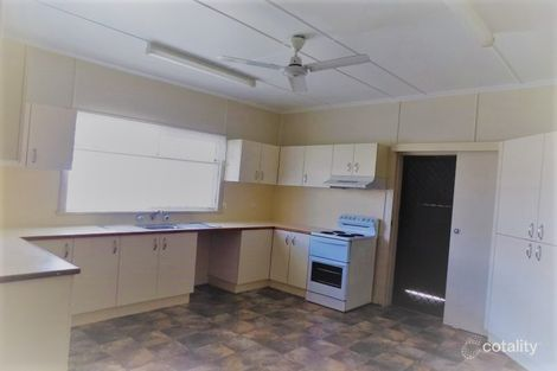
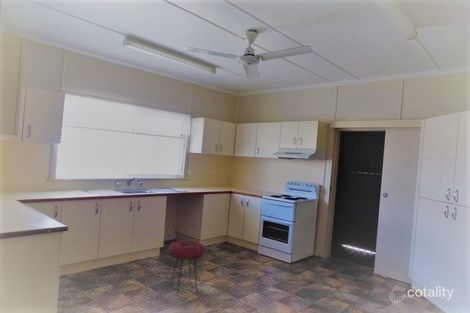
+ stool (182, 264)
